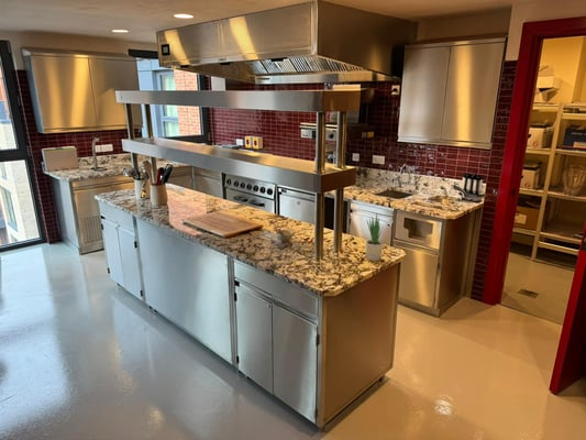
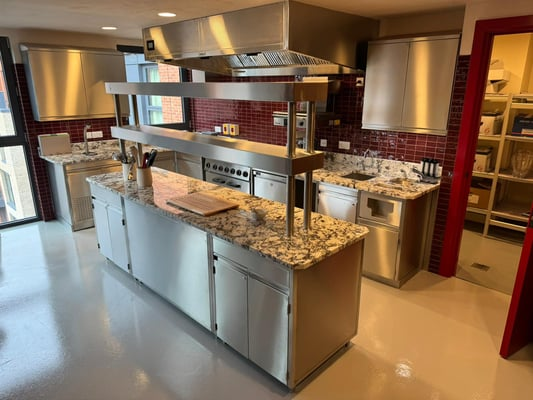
- potted plant (374, 234)
